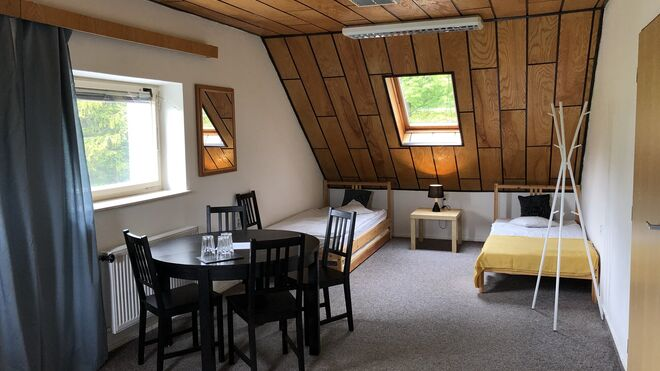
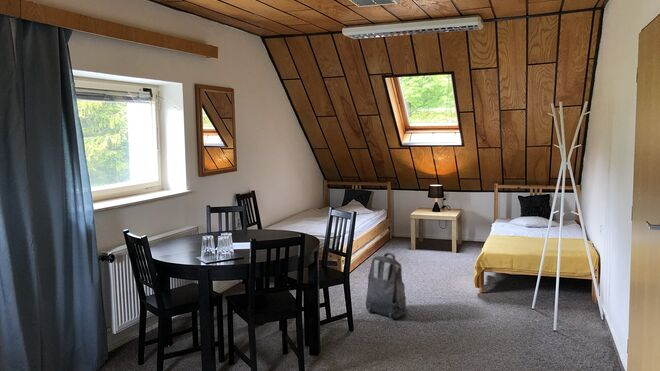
+ backpack (386, 283)
